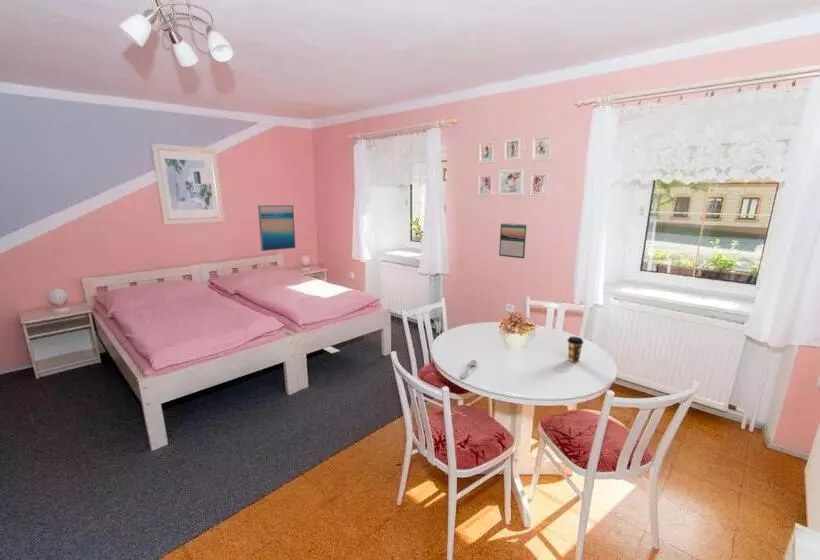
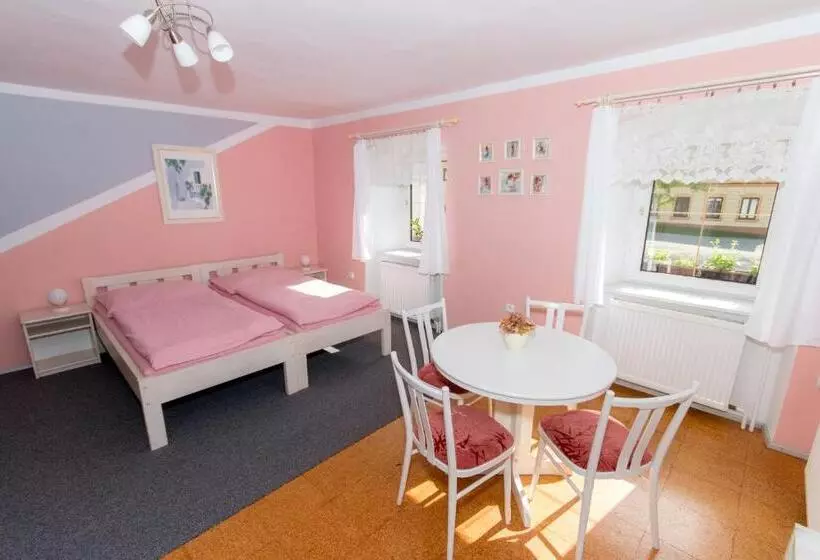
- spoon (468, 368)
- wall art (277, 227)
- coffee cup (574, 349)
- calendar (512, 240)
